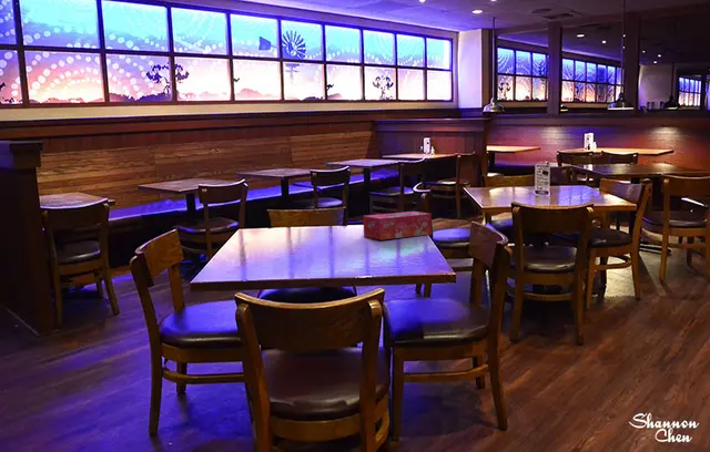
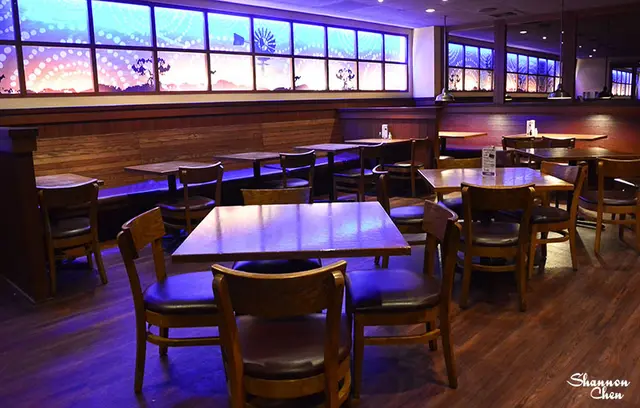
- tissue box (397, 225)
